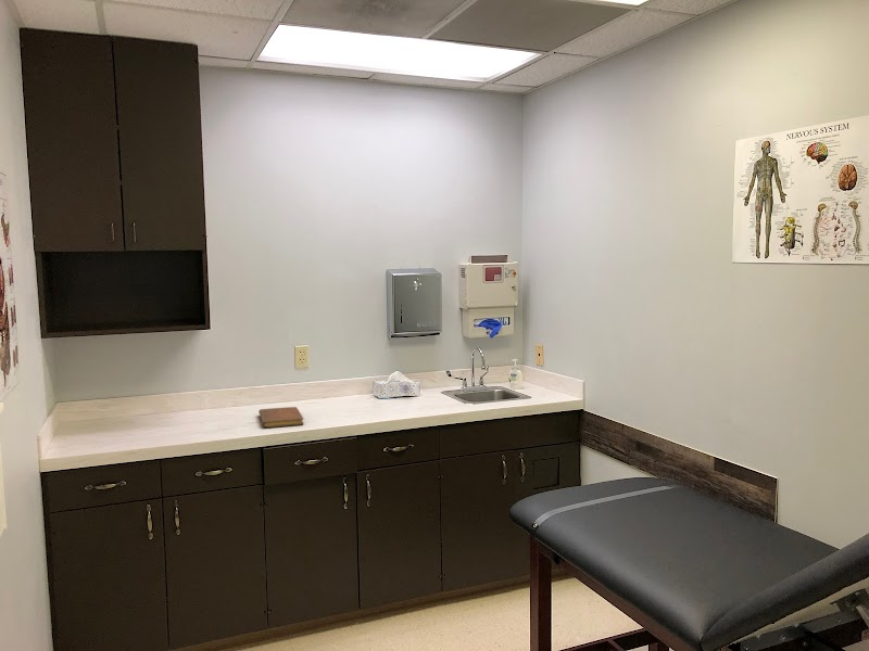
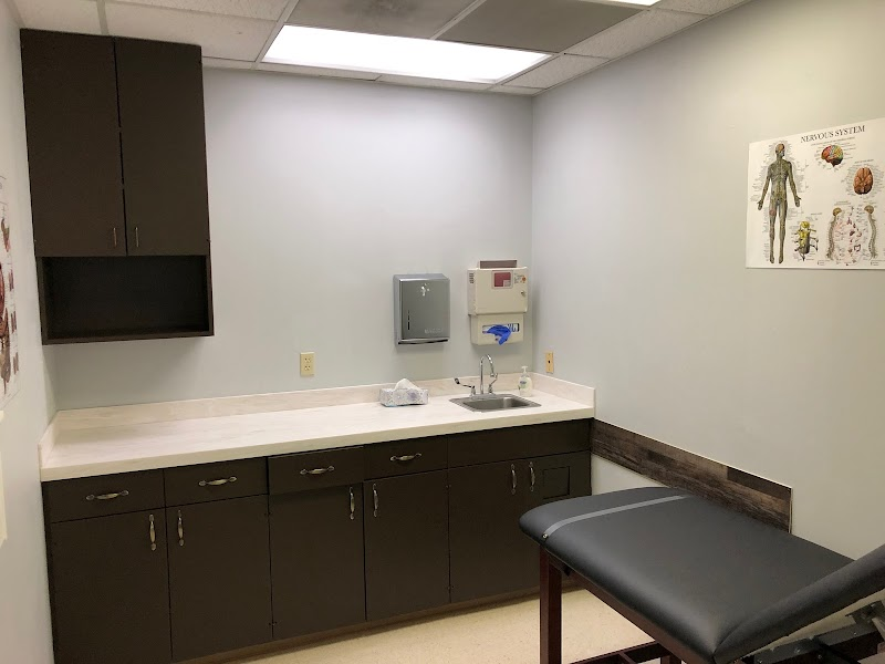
- notebook (280, 417)
